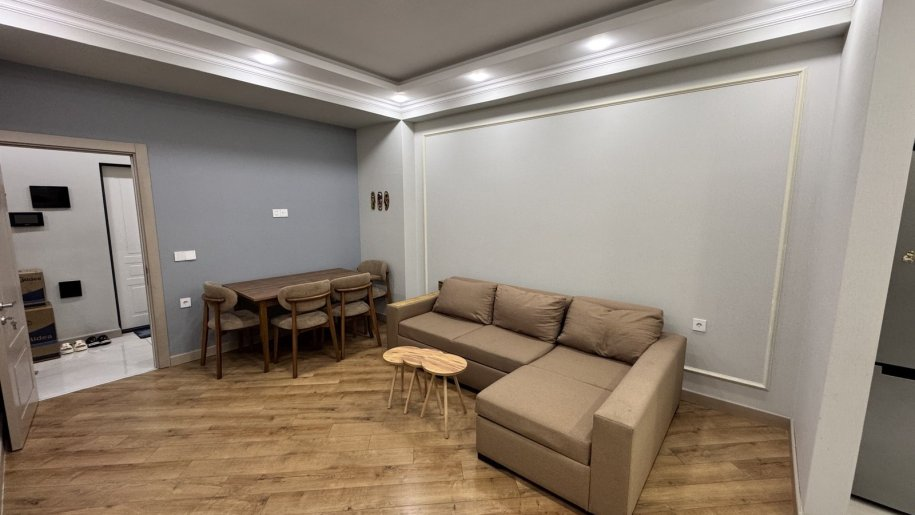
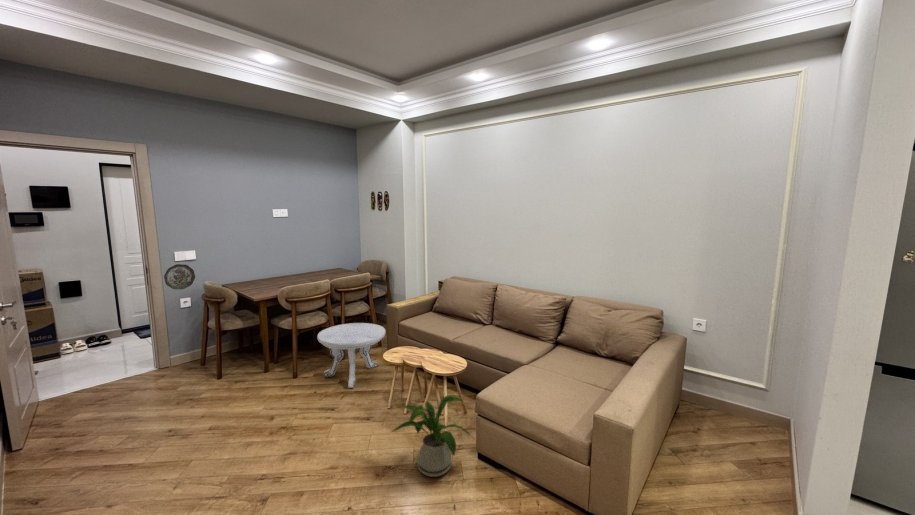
+ side table (352, 353)
+ house plant (431, 426)
+ decorative plate (179, 276)
